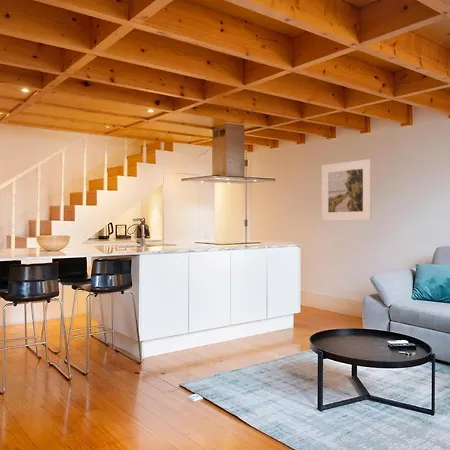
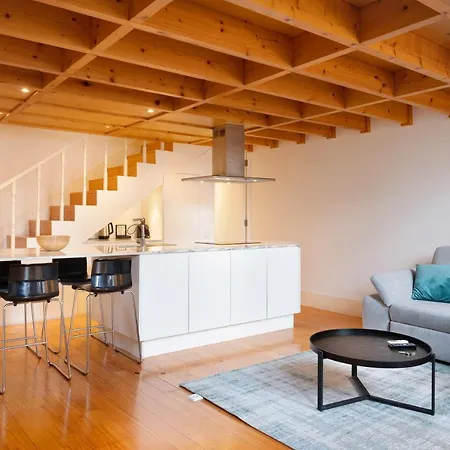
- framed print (345, 191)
